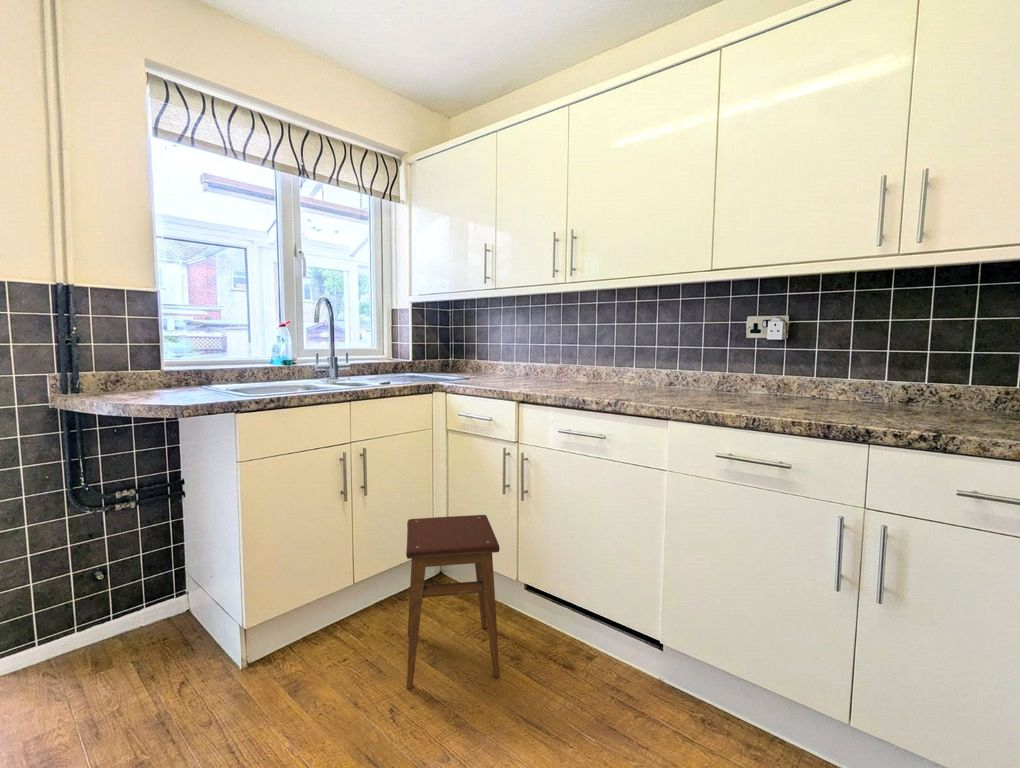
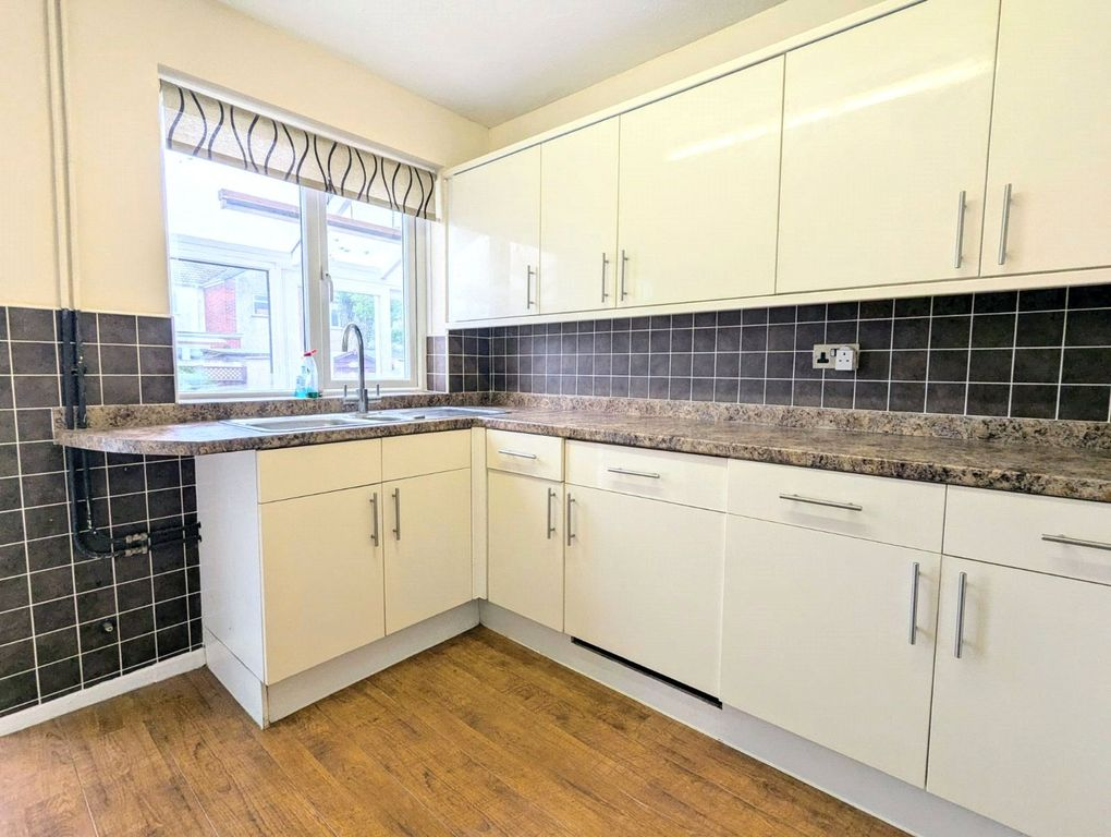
- stool (450, 592)
